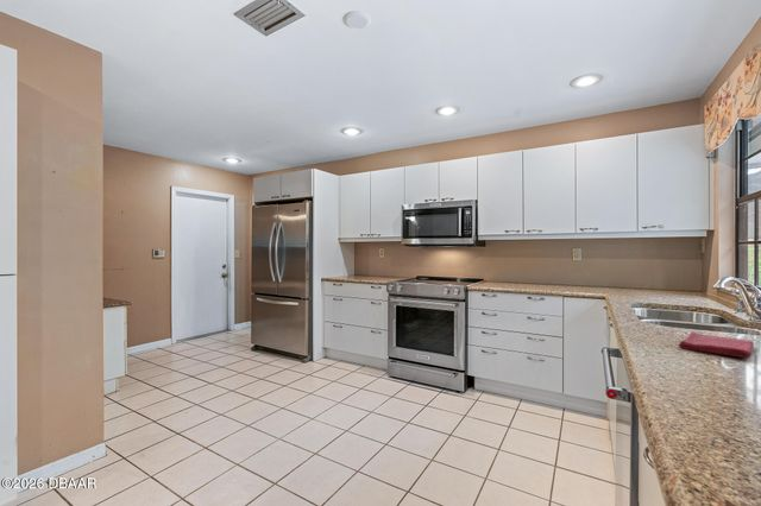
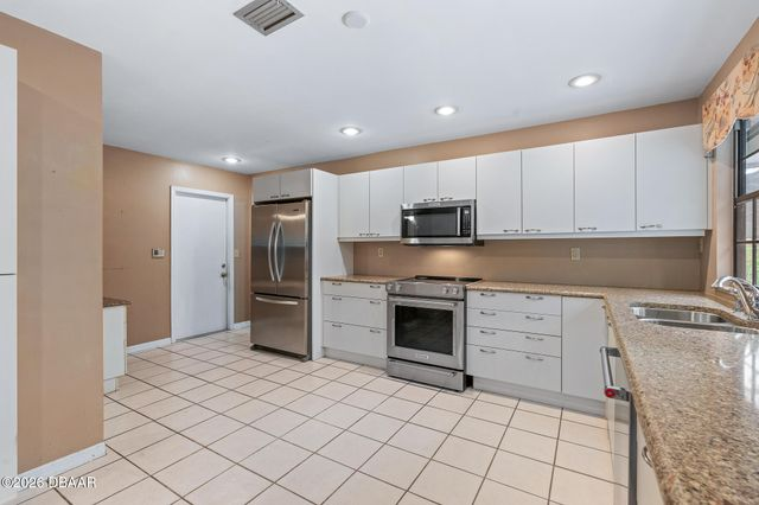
- dish towel (716, 343)
